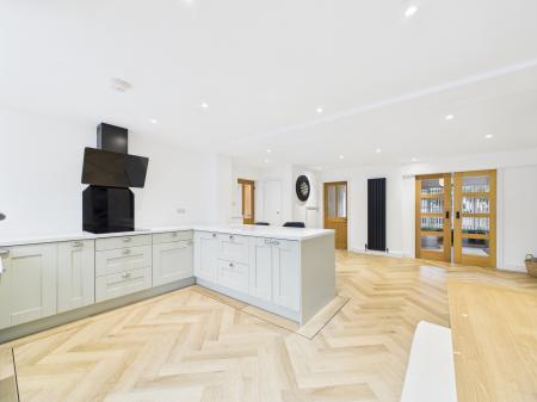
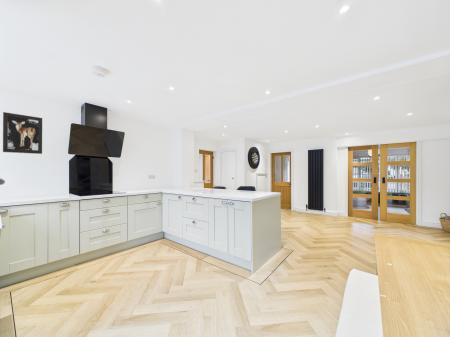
+ wall art (23, 134)
